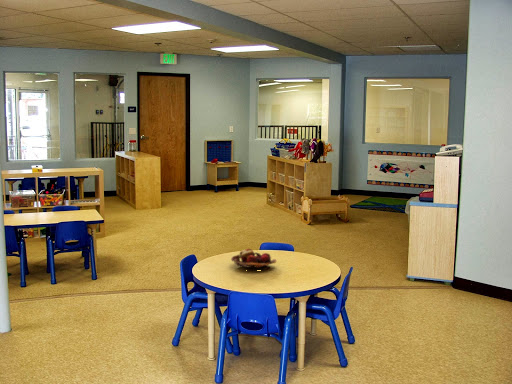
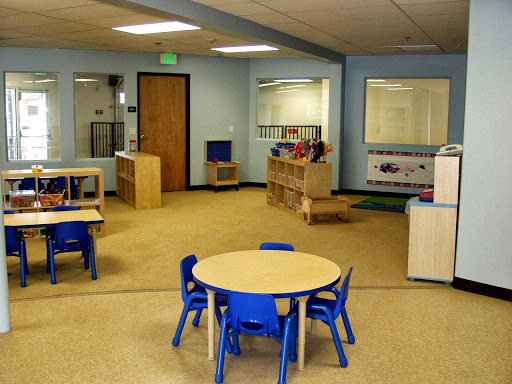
- fruit basket (252, 258)
